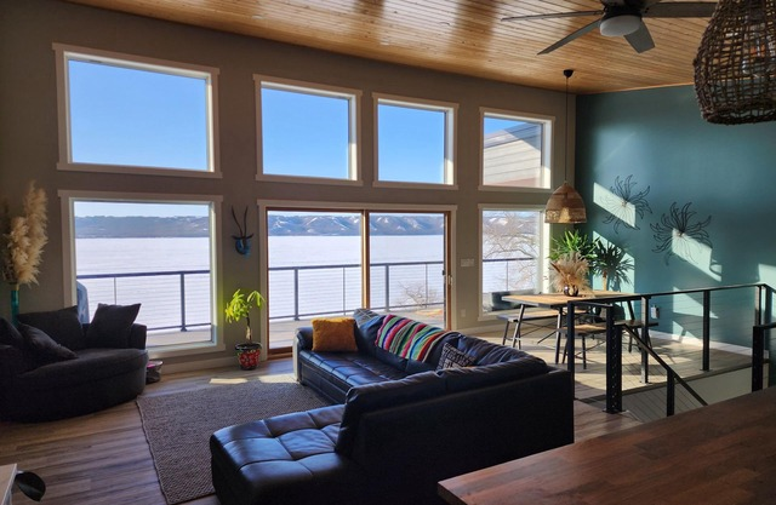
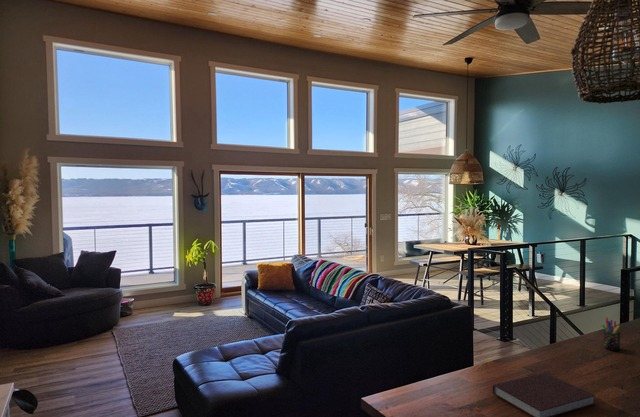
+ notebook (542, 394)
+ pen holder (609, 333)
